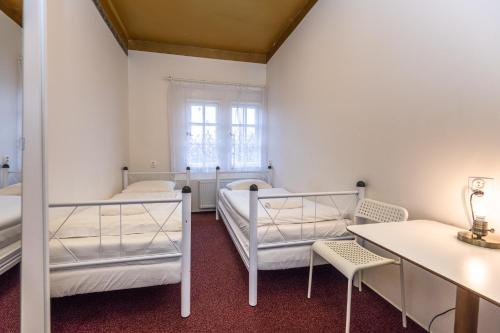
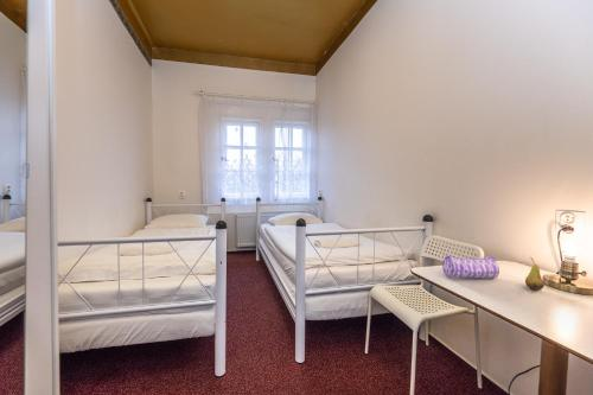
+ fruit (534, 274)
+ pencil case (470, 267)
